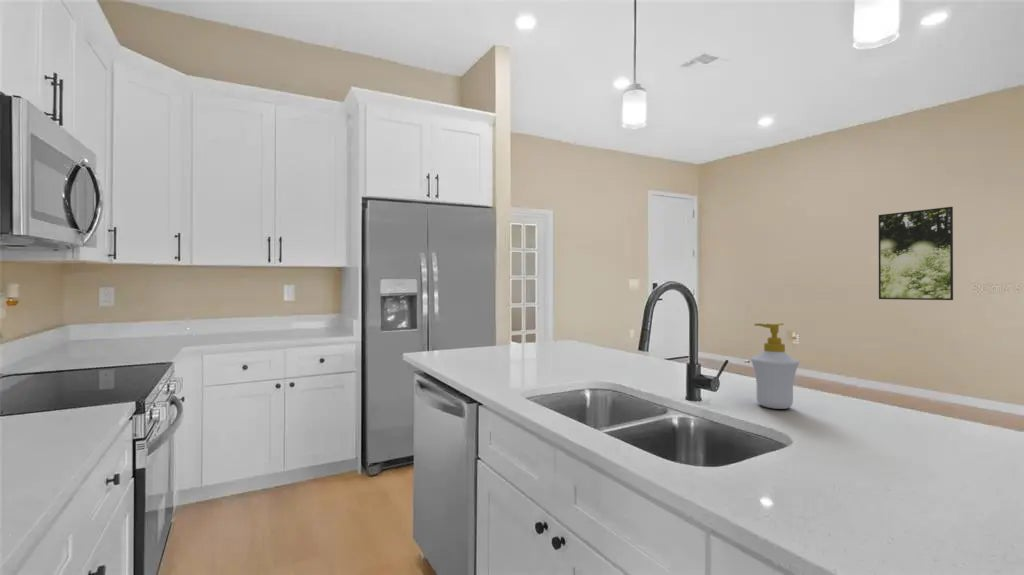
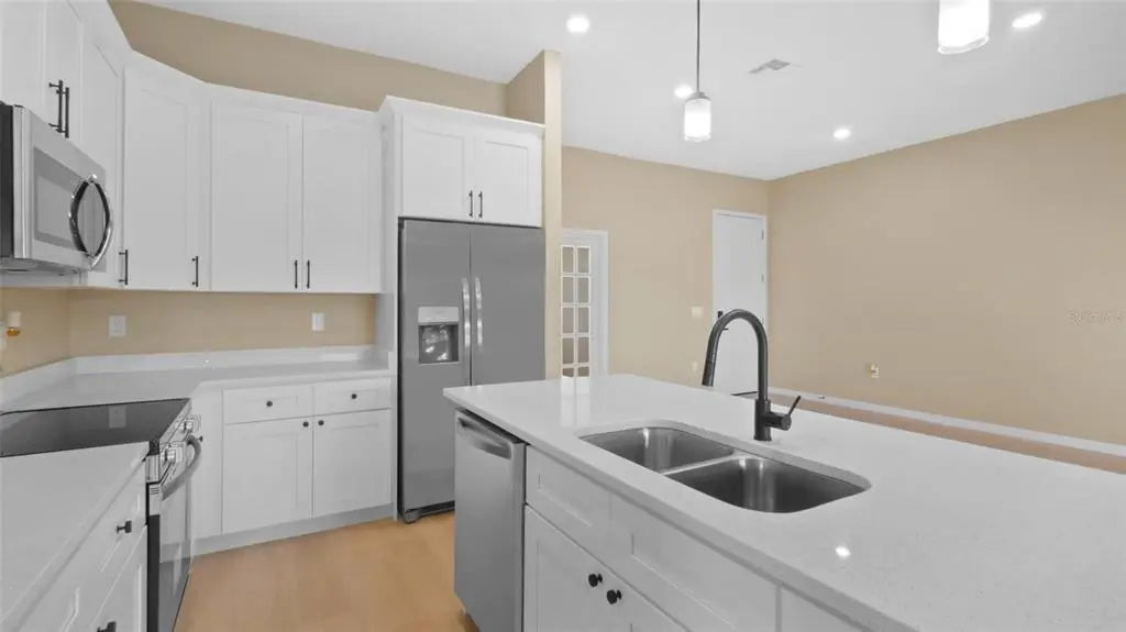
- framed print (913, 255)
- soap bottle (774, 364)
